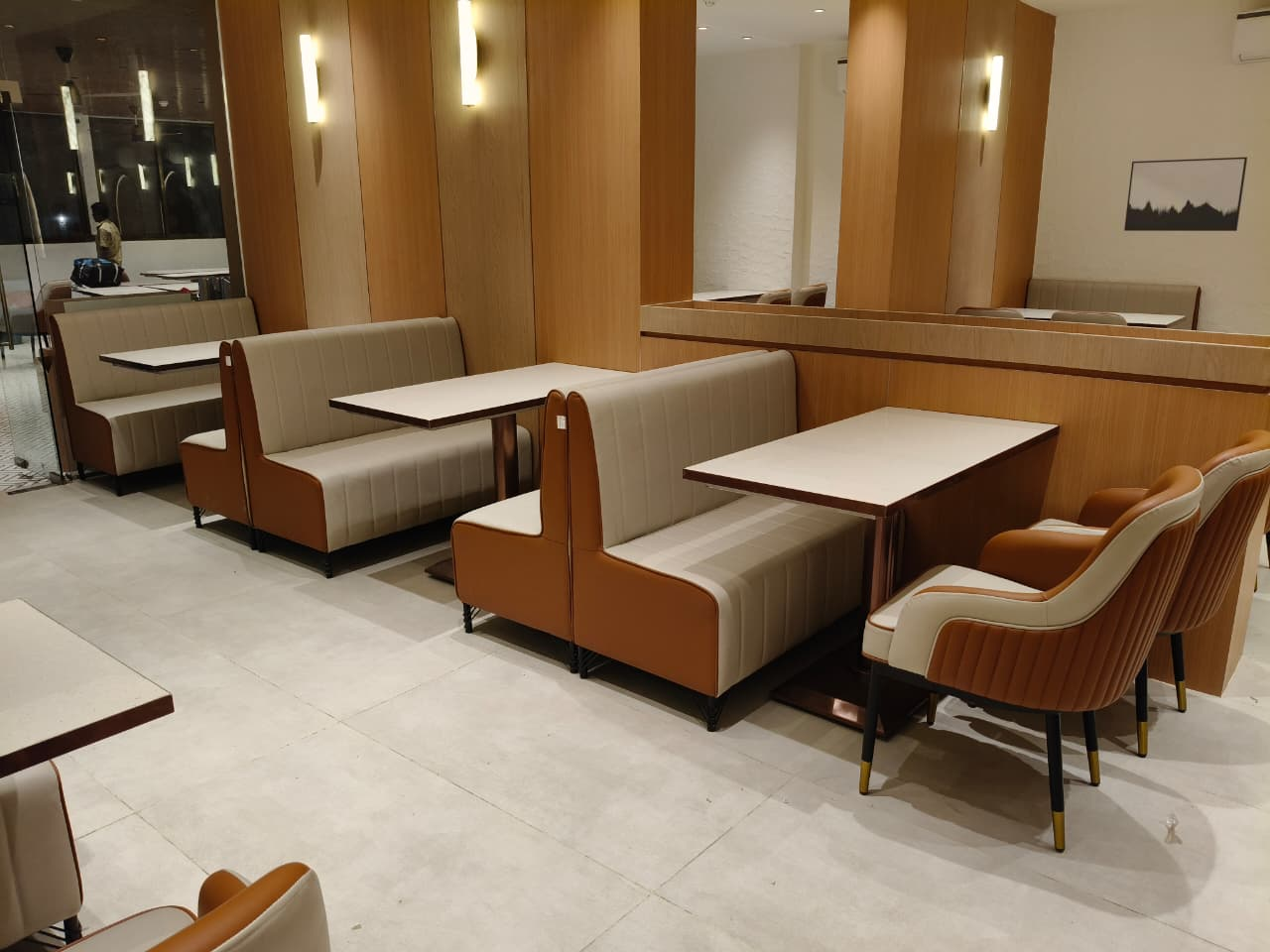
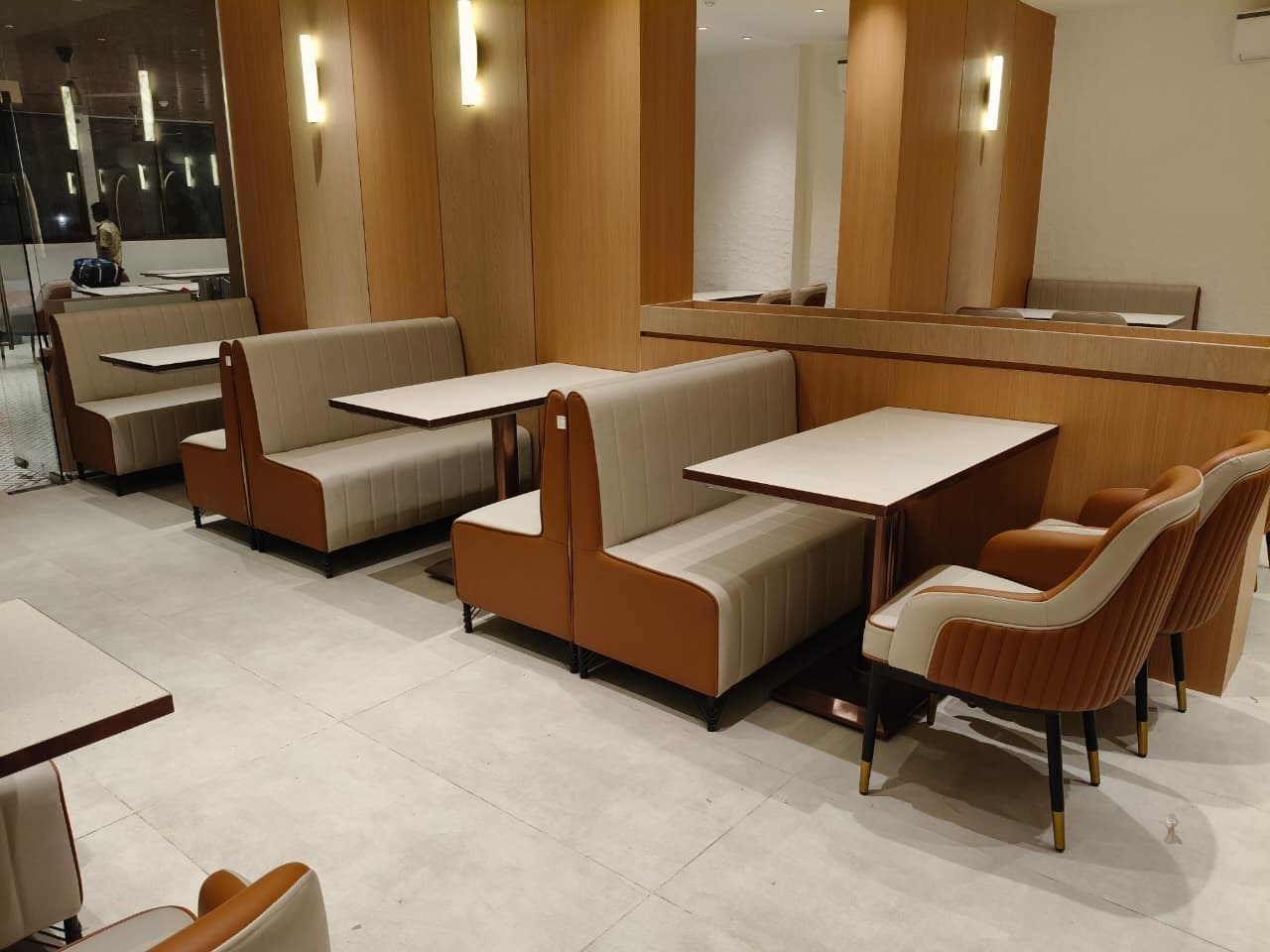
- wall art (1183, 195)
